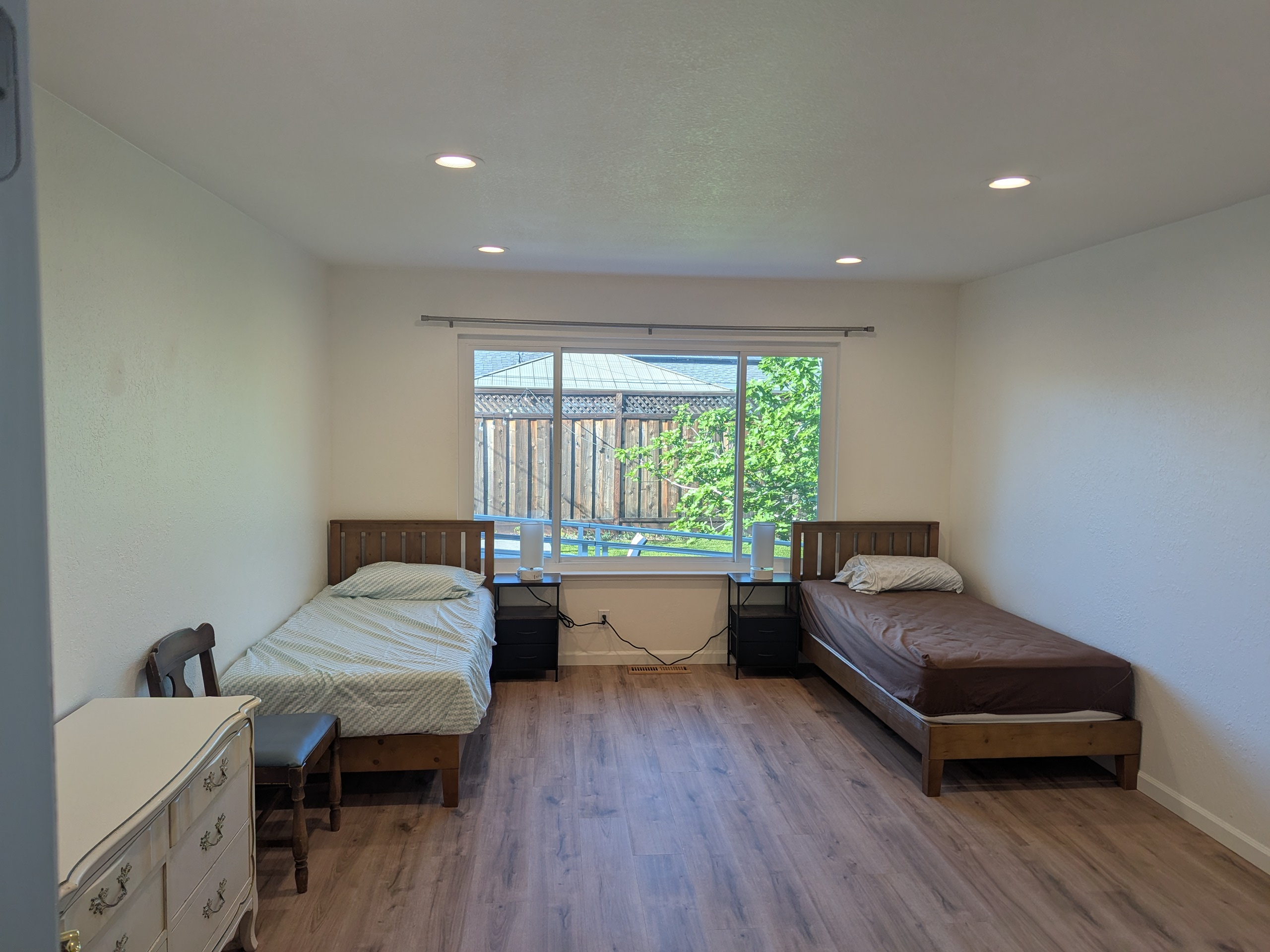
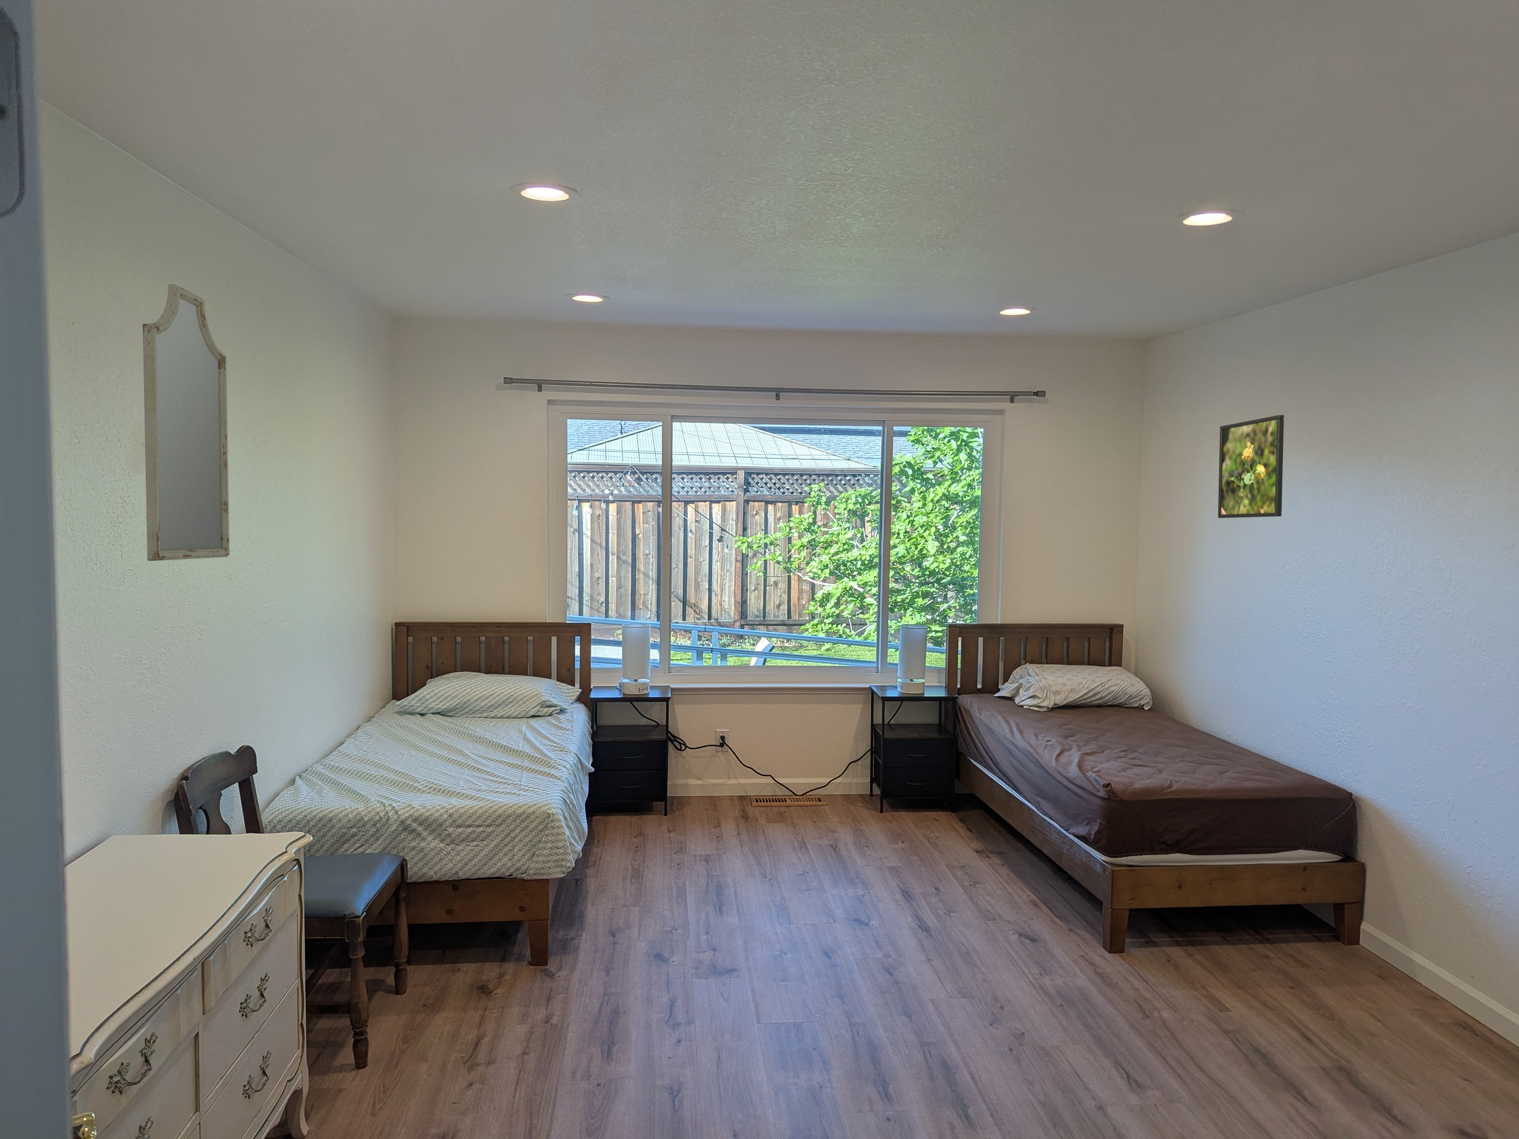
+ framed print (1249, 469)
+ home mirror (190, 426)
